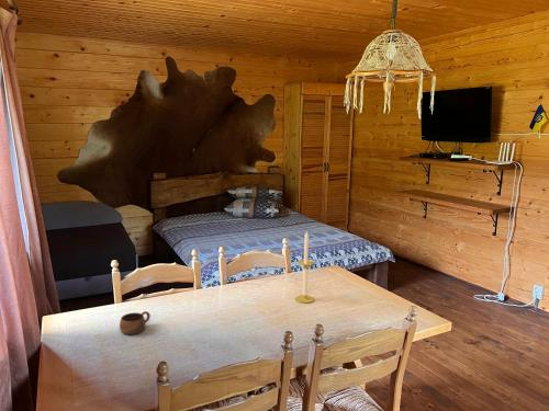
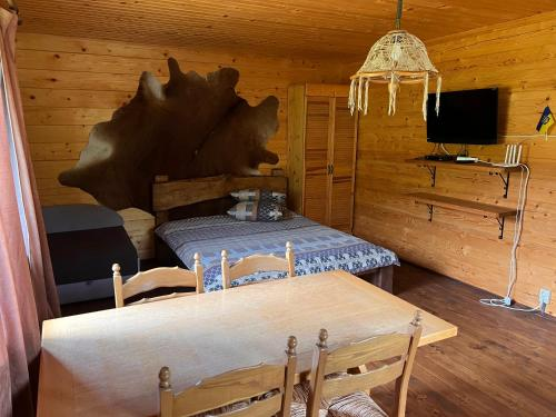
- candle (305, 265)
- cup (136, 321)
